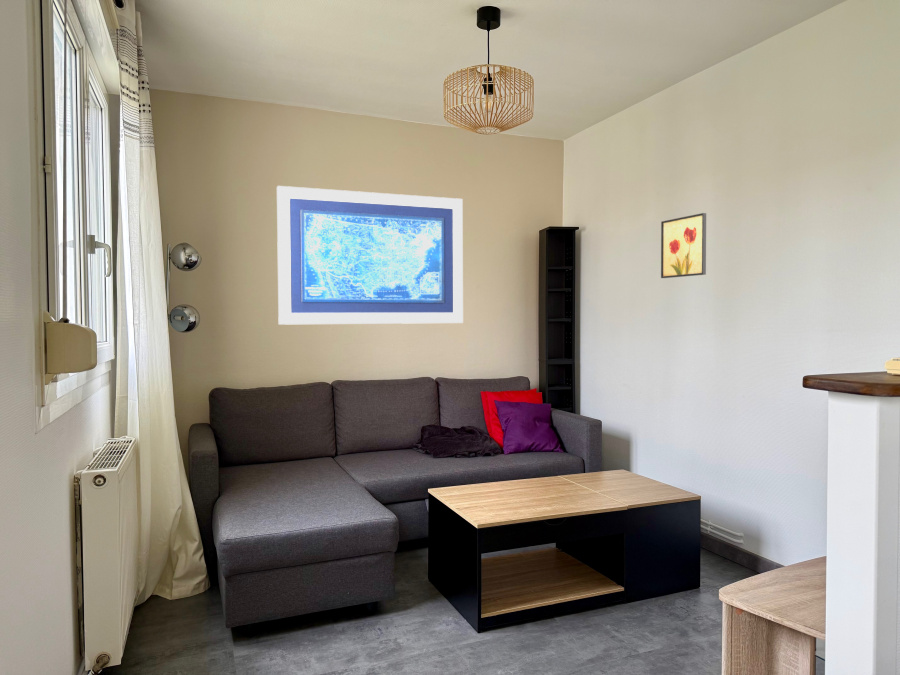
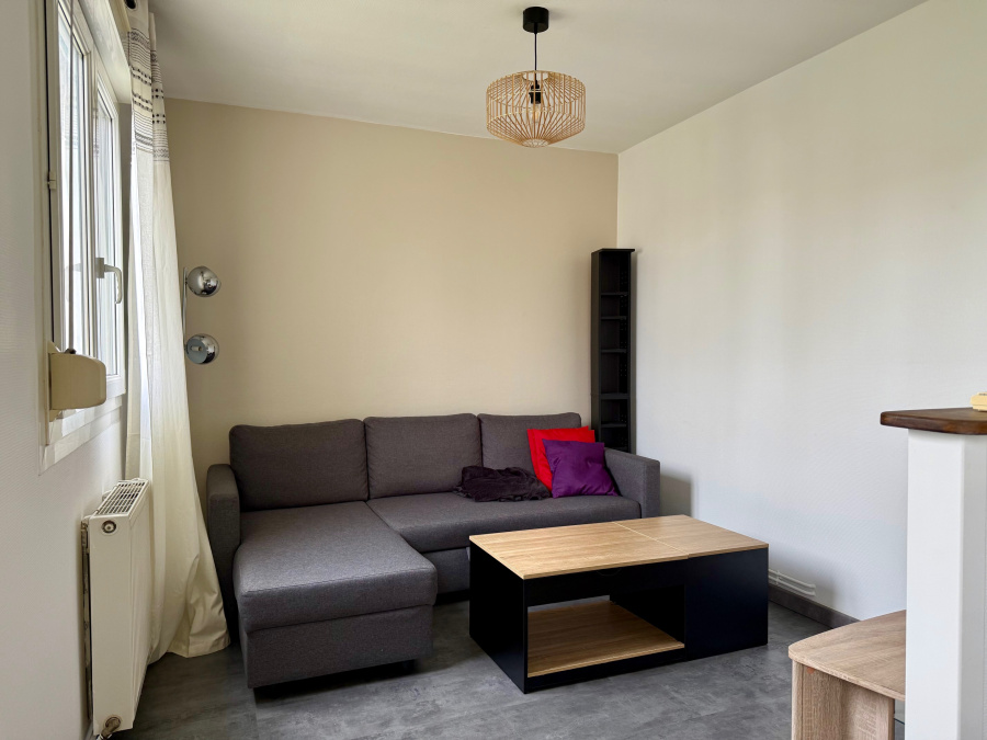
- wall art (374, 258)
- wall art (683, 247)
